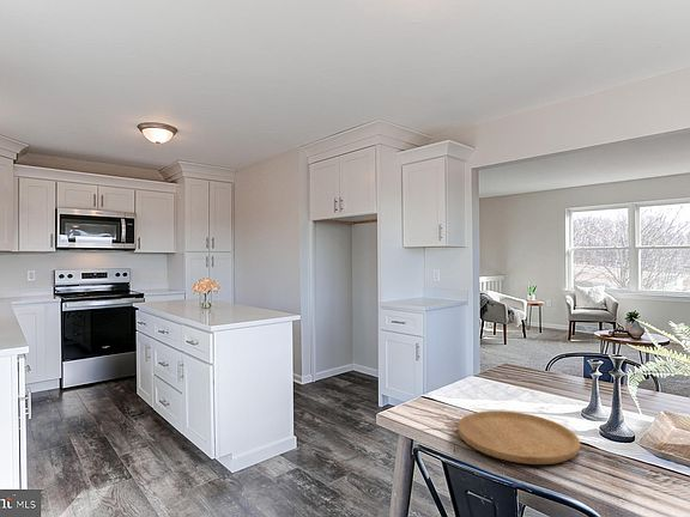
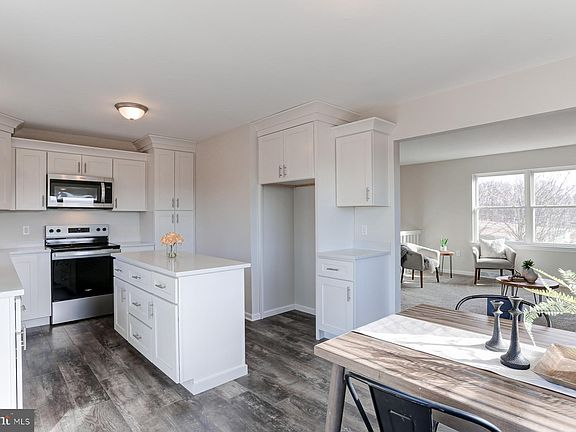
- cutting board (515, 434)
